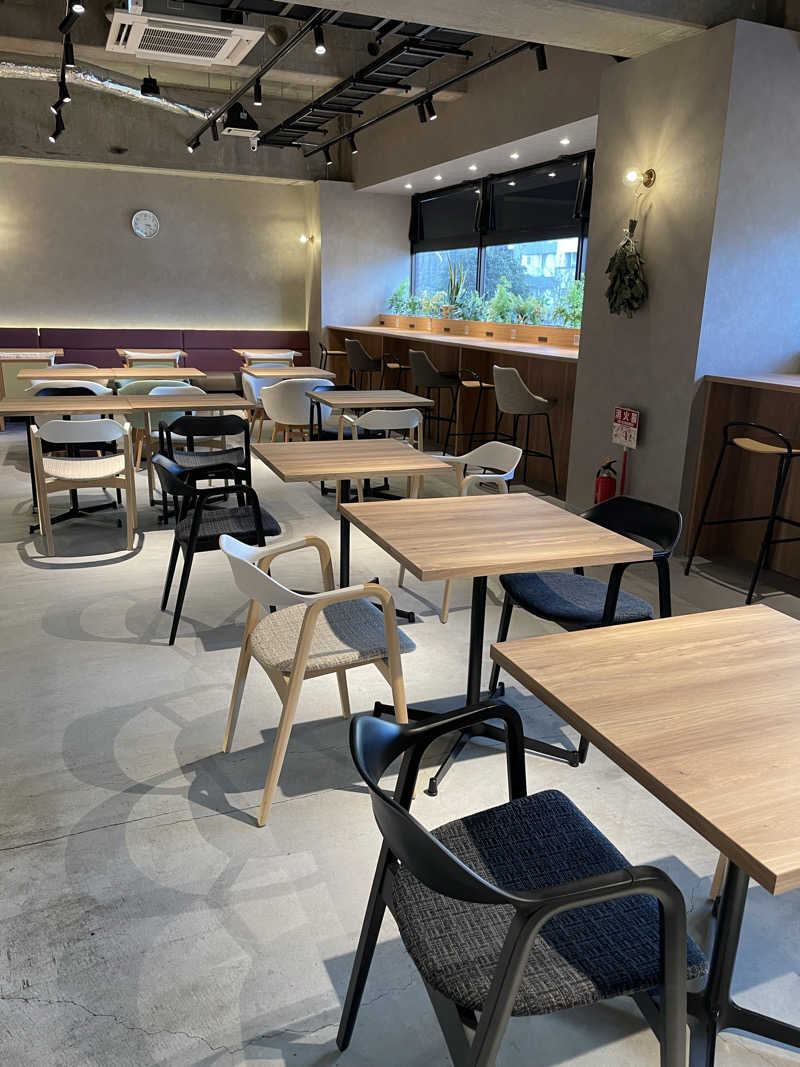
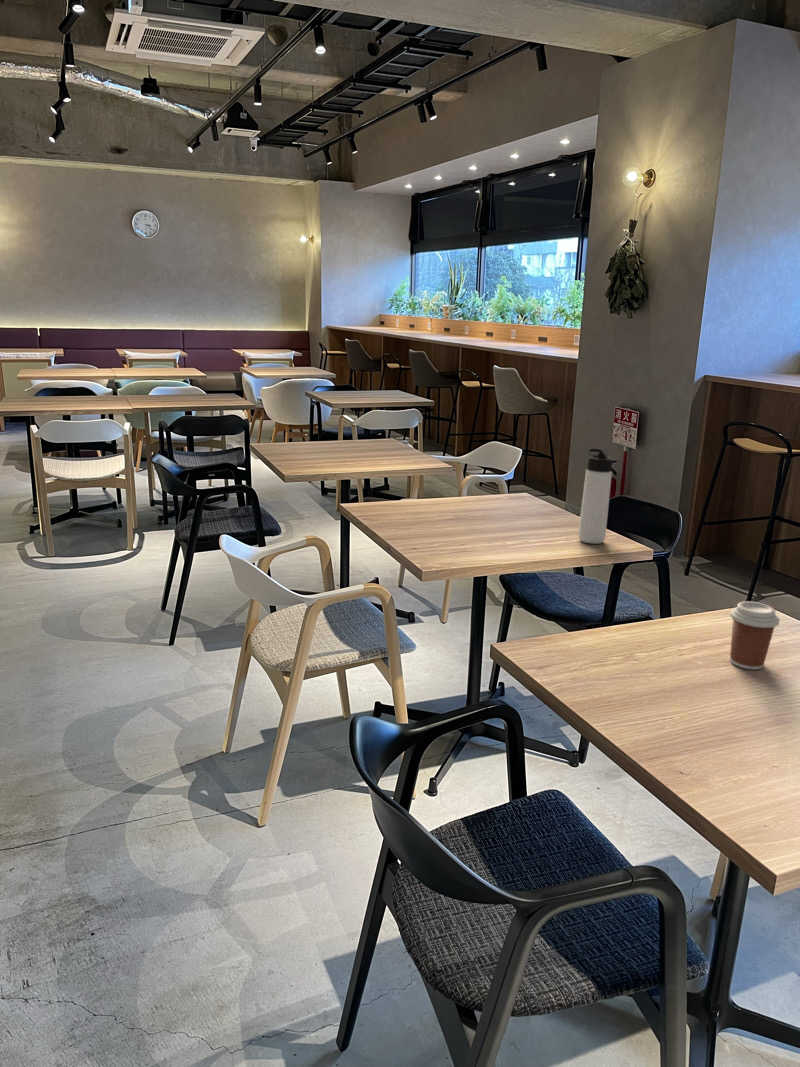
+ coffee cup (751, 635)
+ thermos bottle (594, 496)
